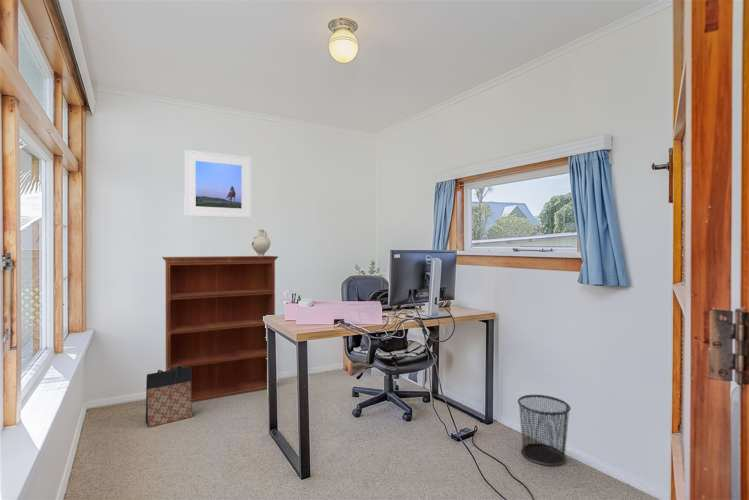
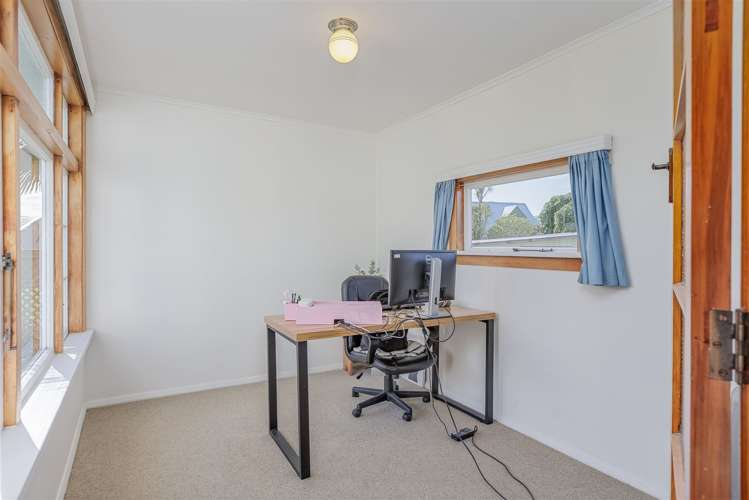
- bag (169, 393)
- decorative vase (261, 242)
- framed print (219, 185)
- waste bin (543, 428)
- bookcase (222, 324)
